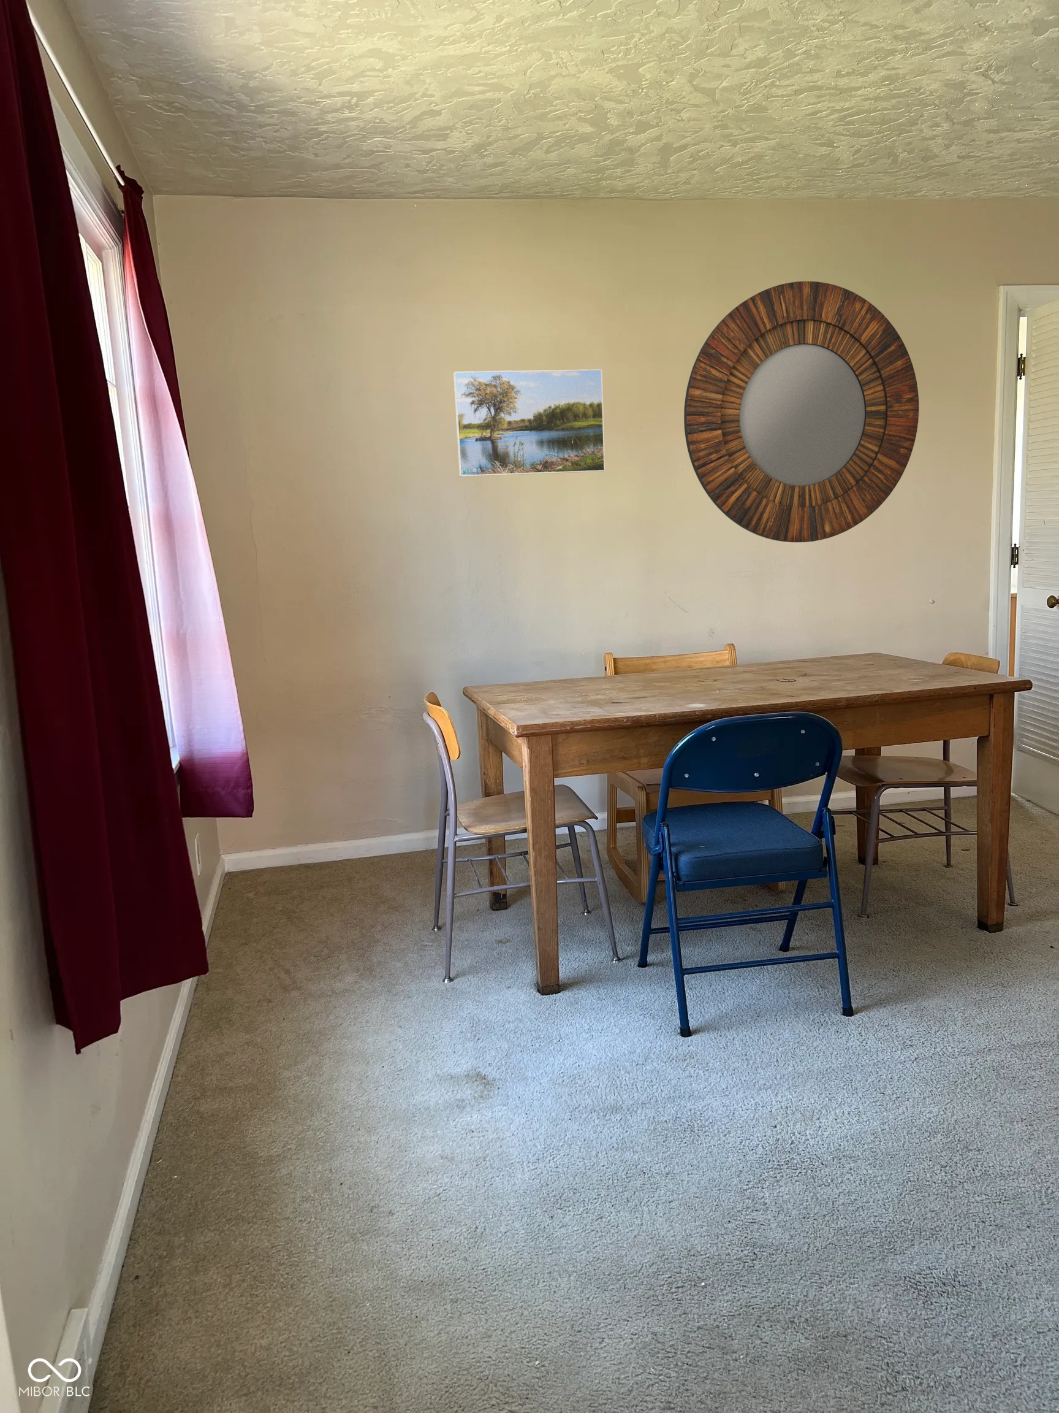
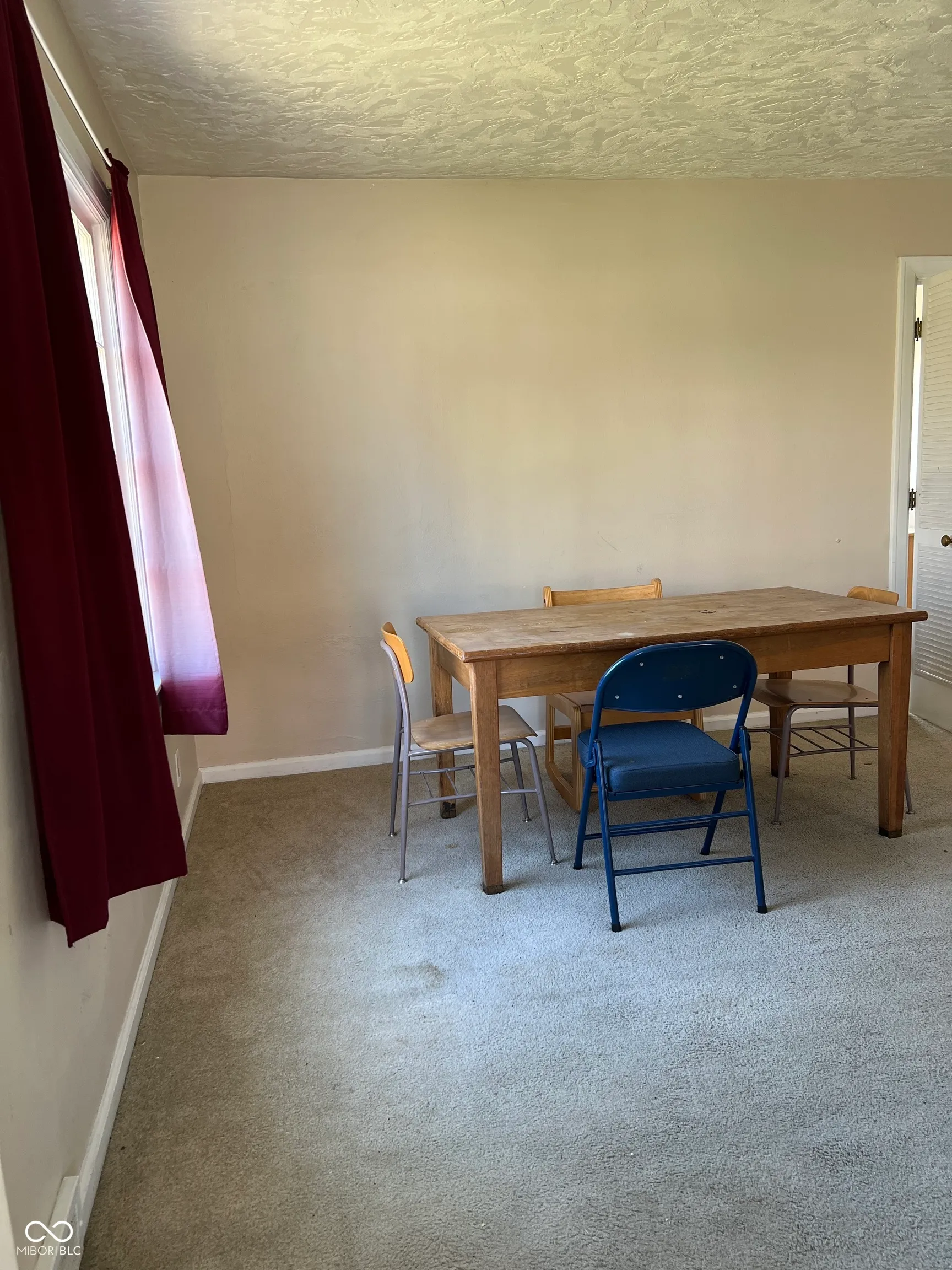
- home mirror (803, 415)
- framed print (531, 423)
